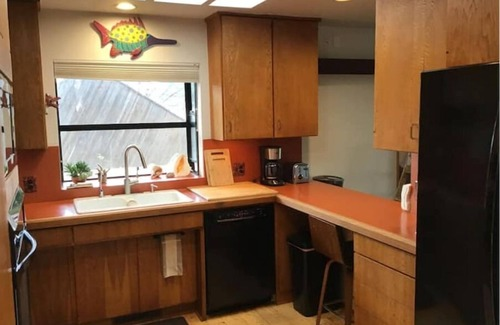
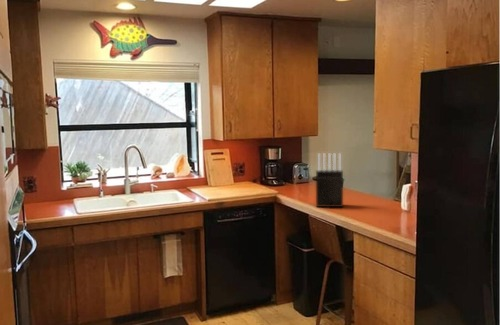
+ knife block (329, 179)
